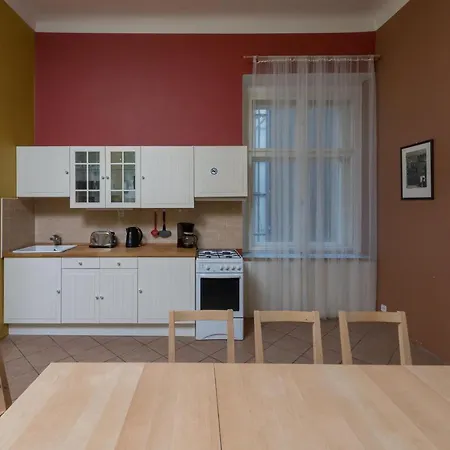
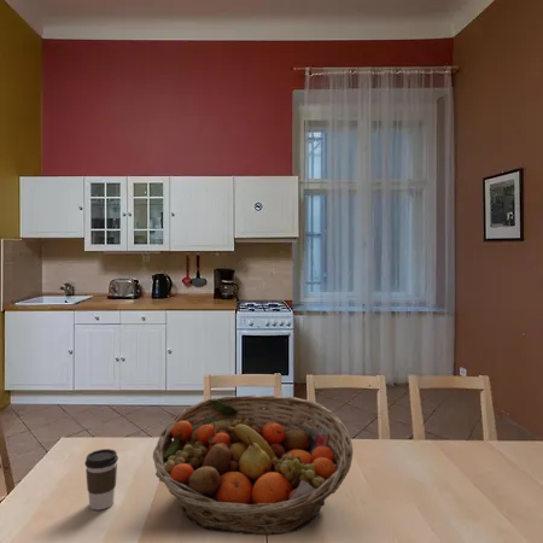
+ coffee cup (101, 479)
+ fruit basket (252, 456)
